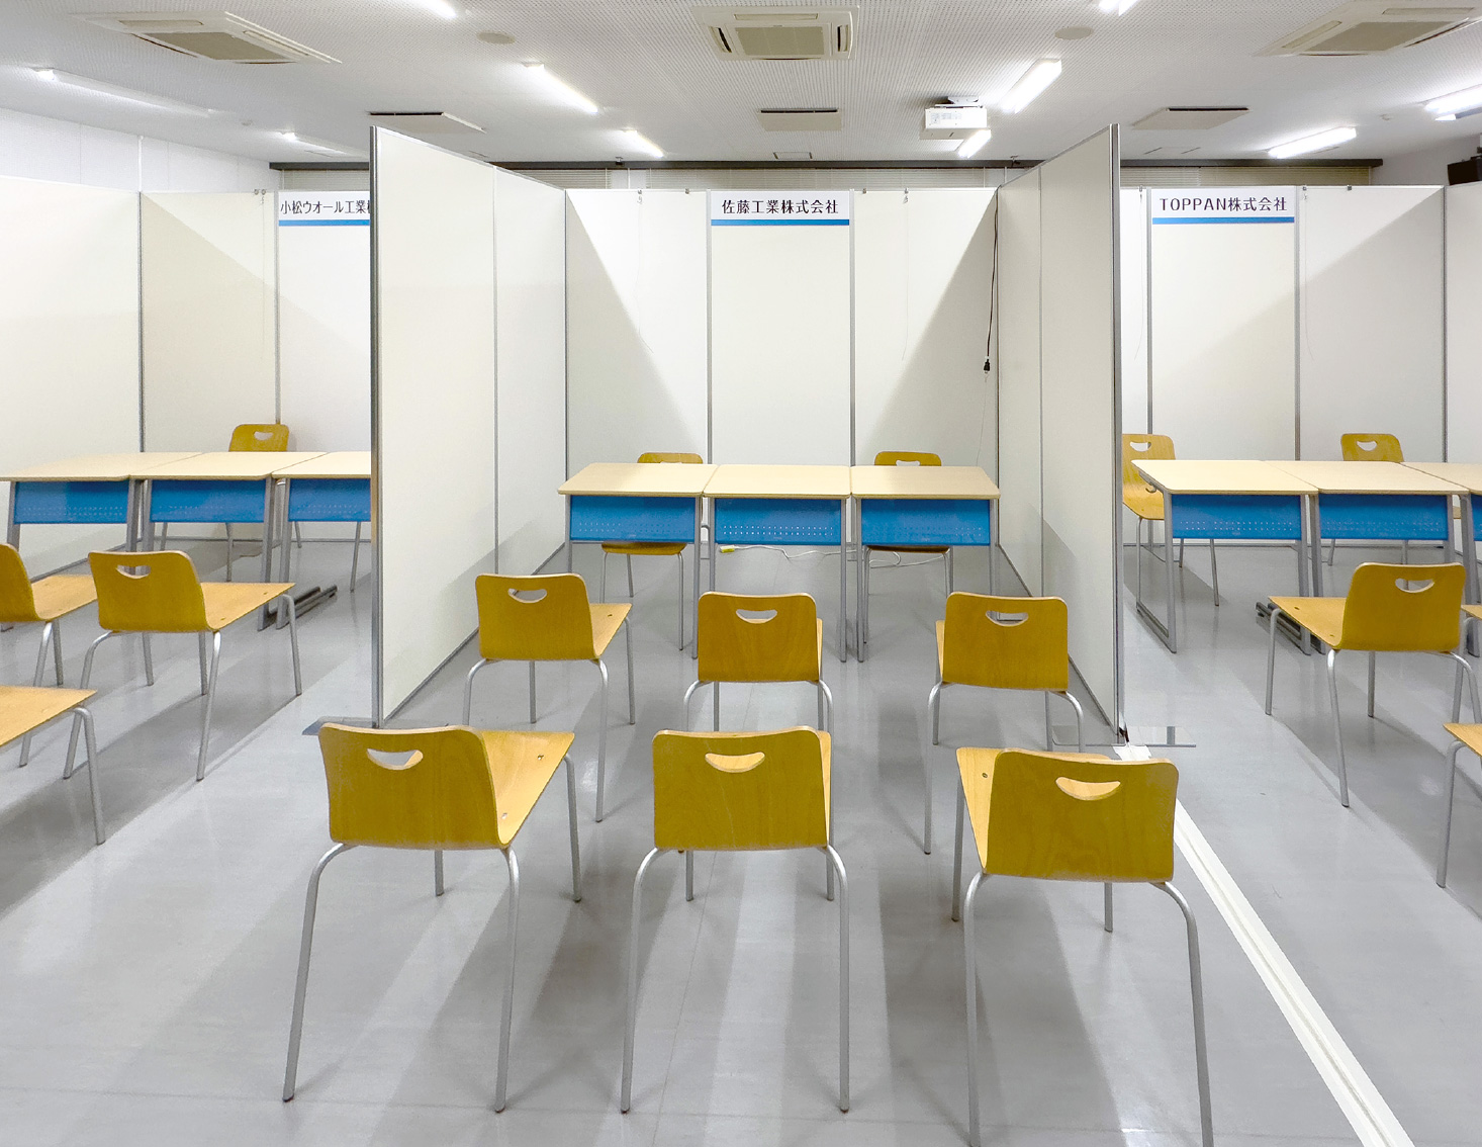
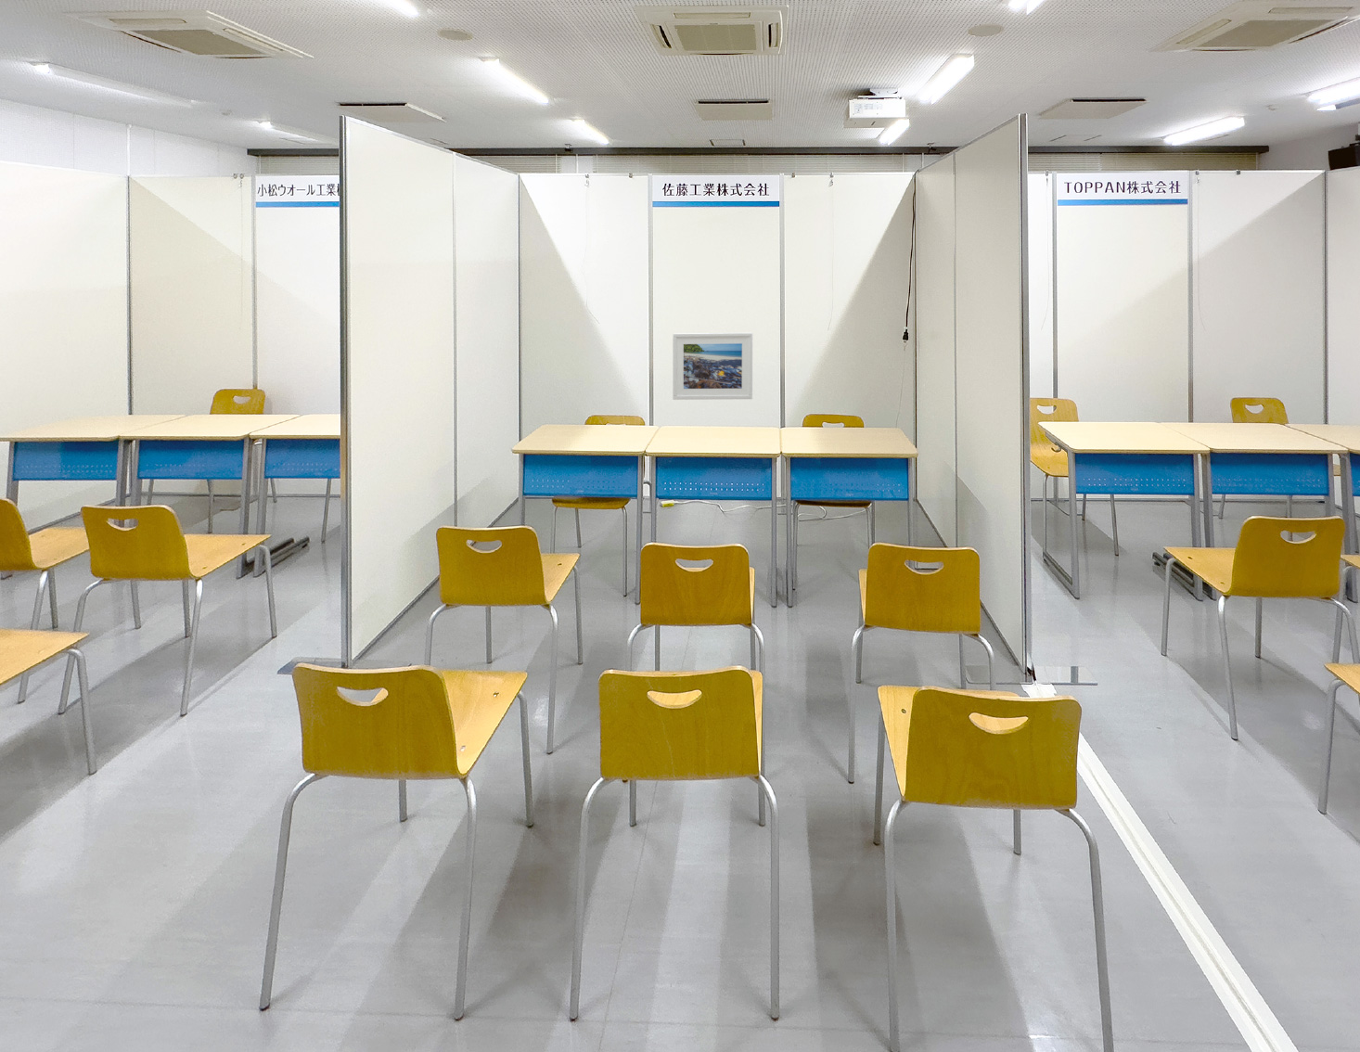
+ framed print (712, 365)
